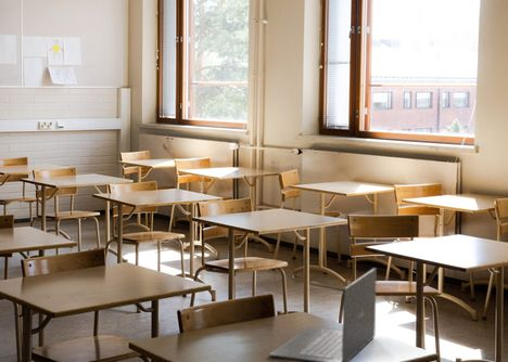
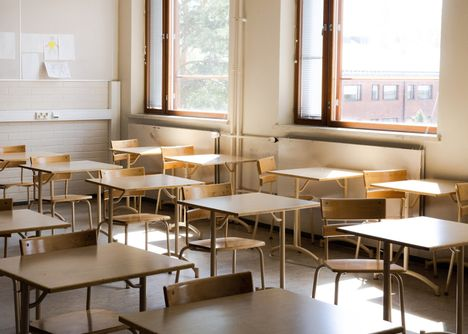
- laptop (320, 327)
